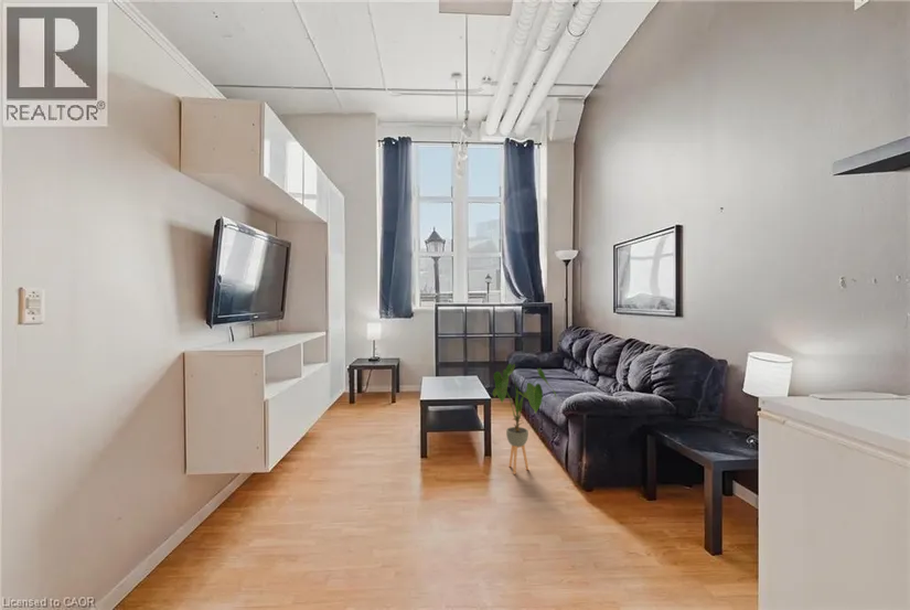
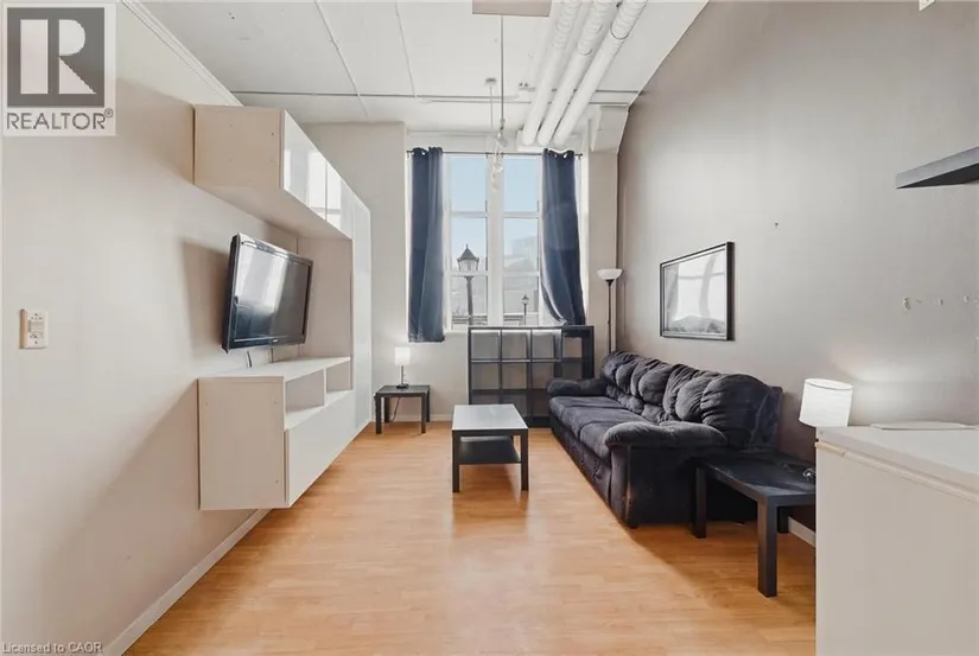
- house plant (522, 420)
